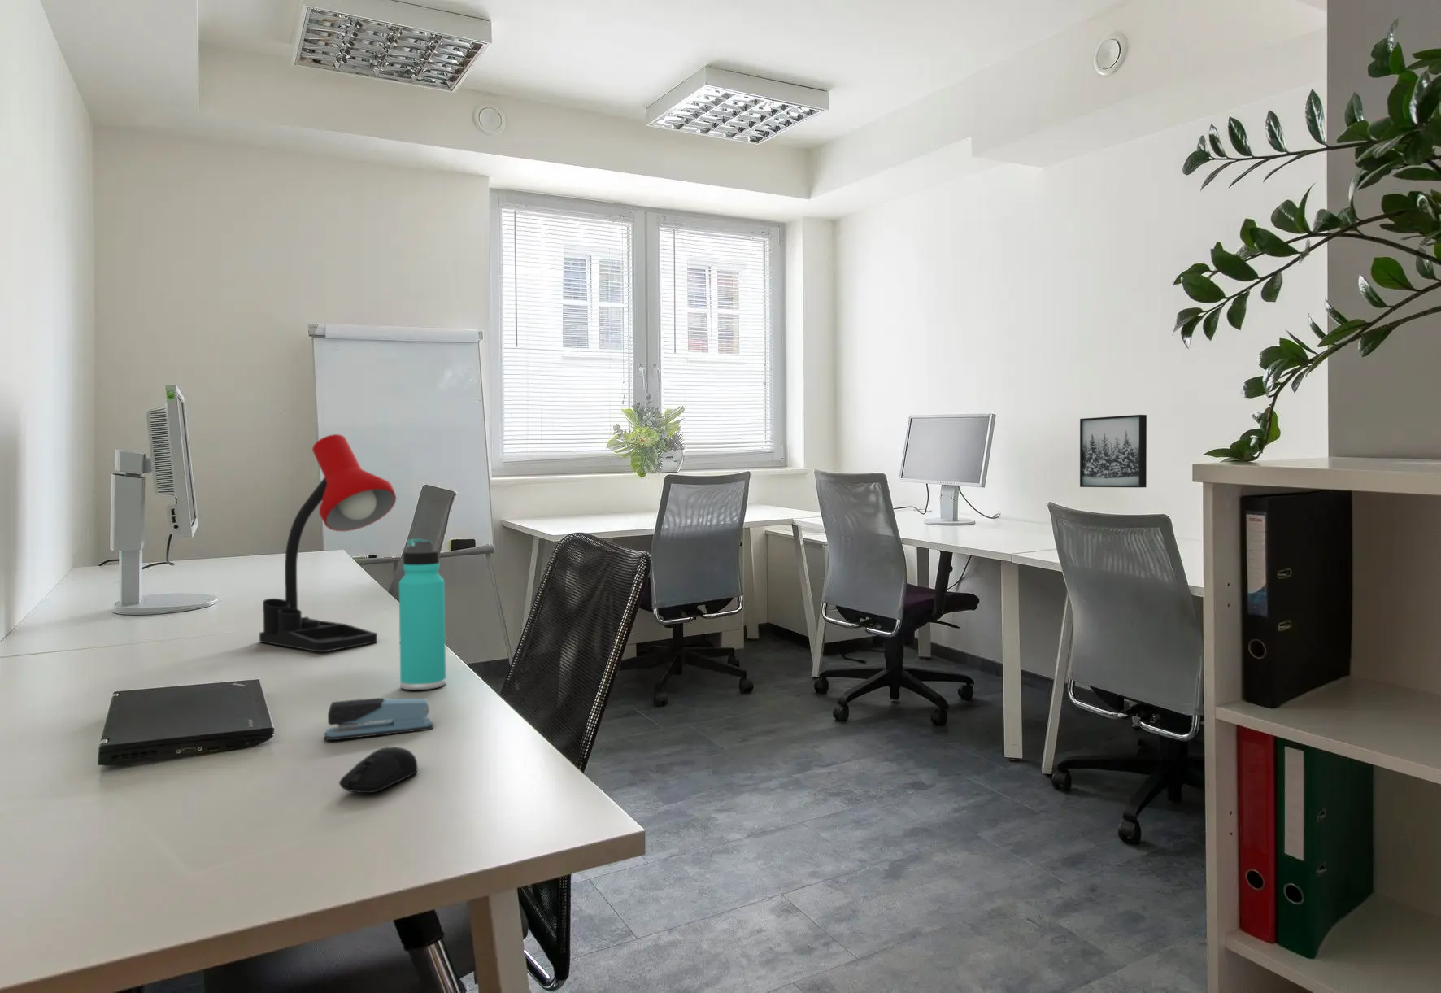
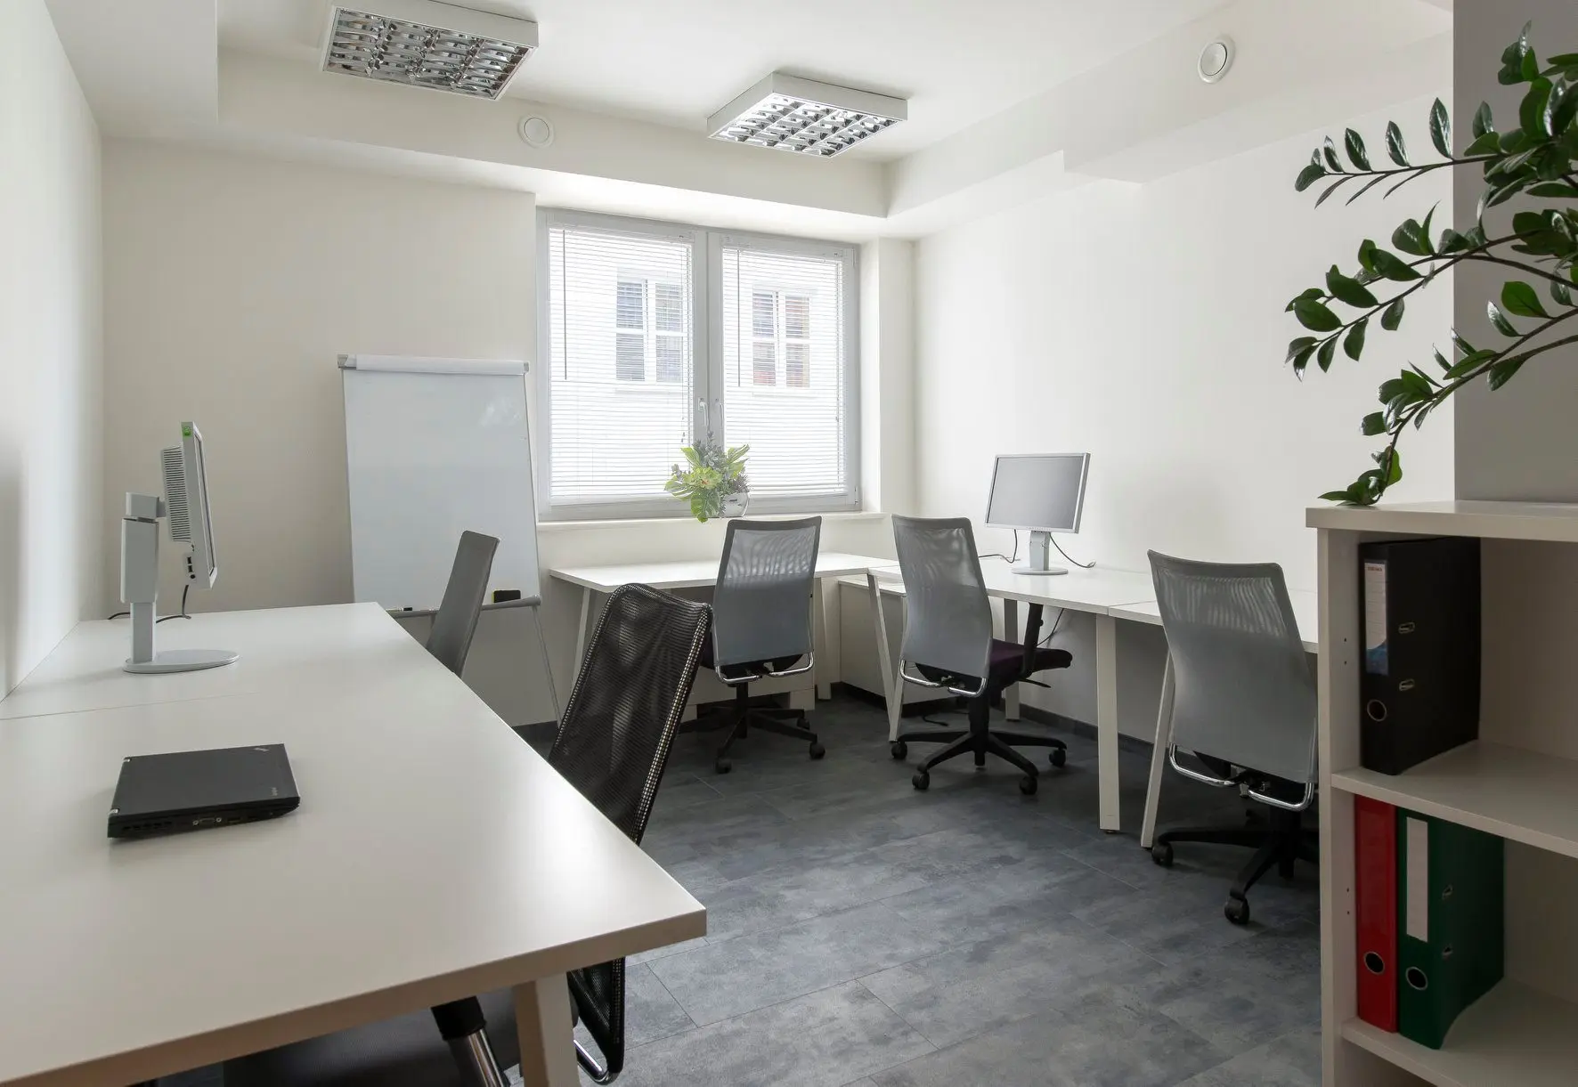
- thermos bottle (422, 612)
- stapler (379, 715)
- wall art (1111, 451)
- computer mouse (381, 766)
- desk lamp (330, 529)
